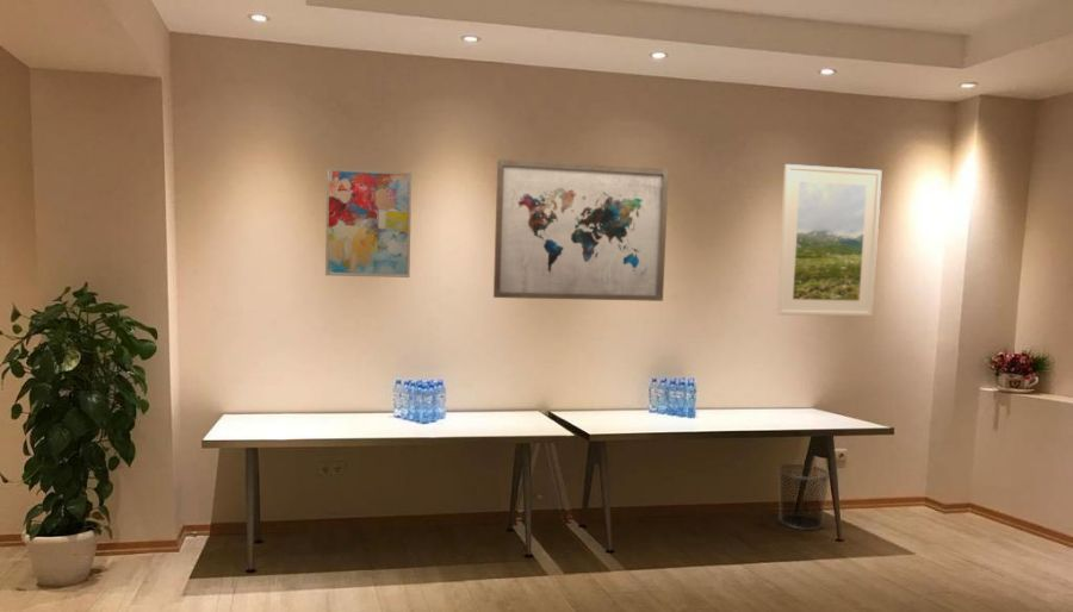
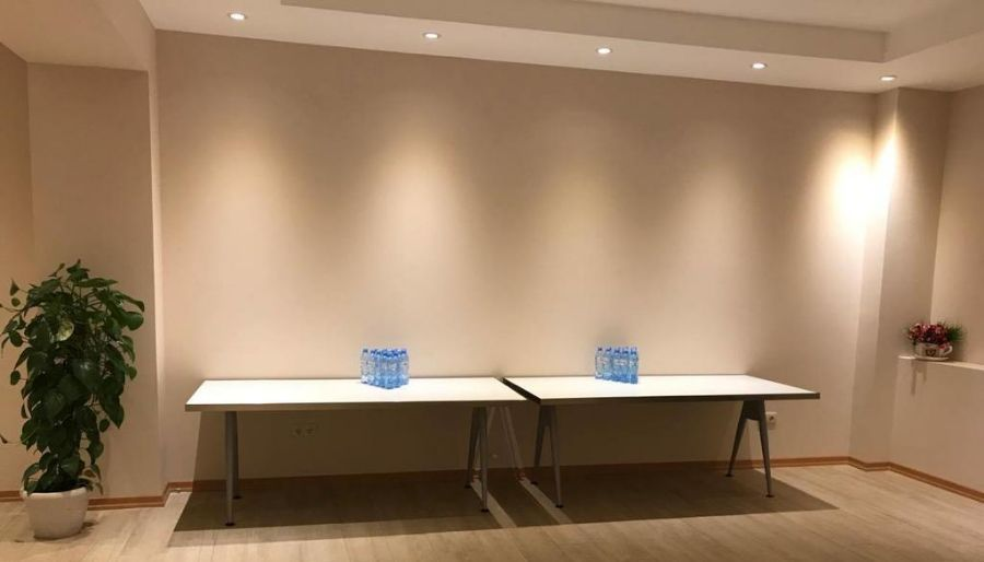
- wall art (368, 223)
- wall art (582, 232)
- waste bin (802, 495)
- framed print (829, 242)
